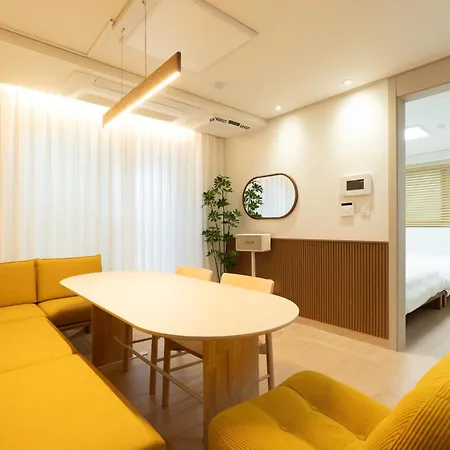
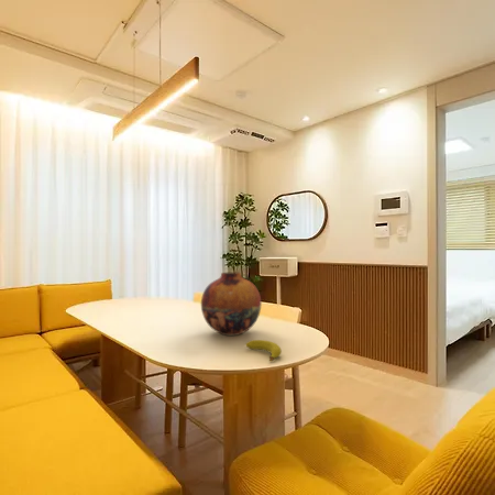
+ fruit (262, 349)
+ vase (231, 302)
